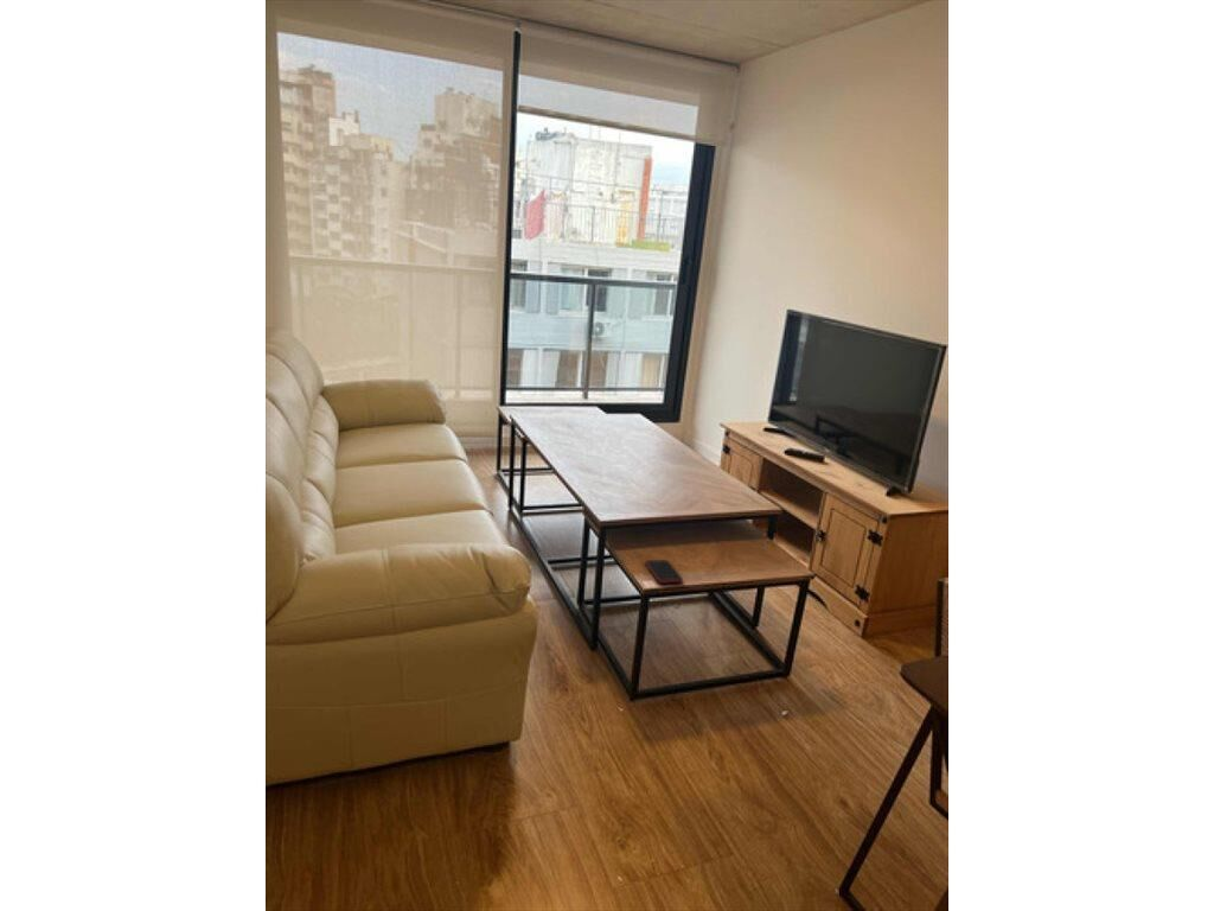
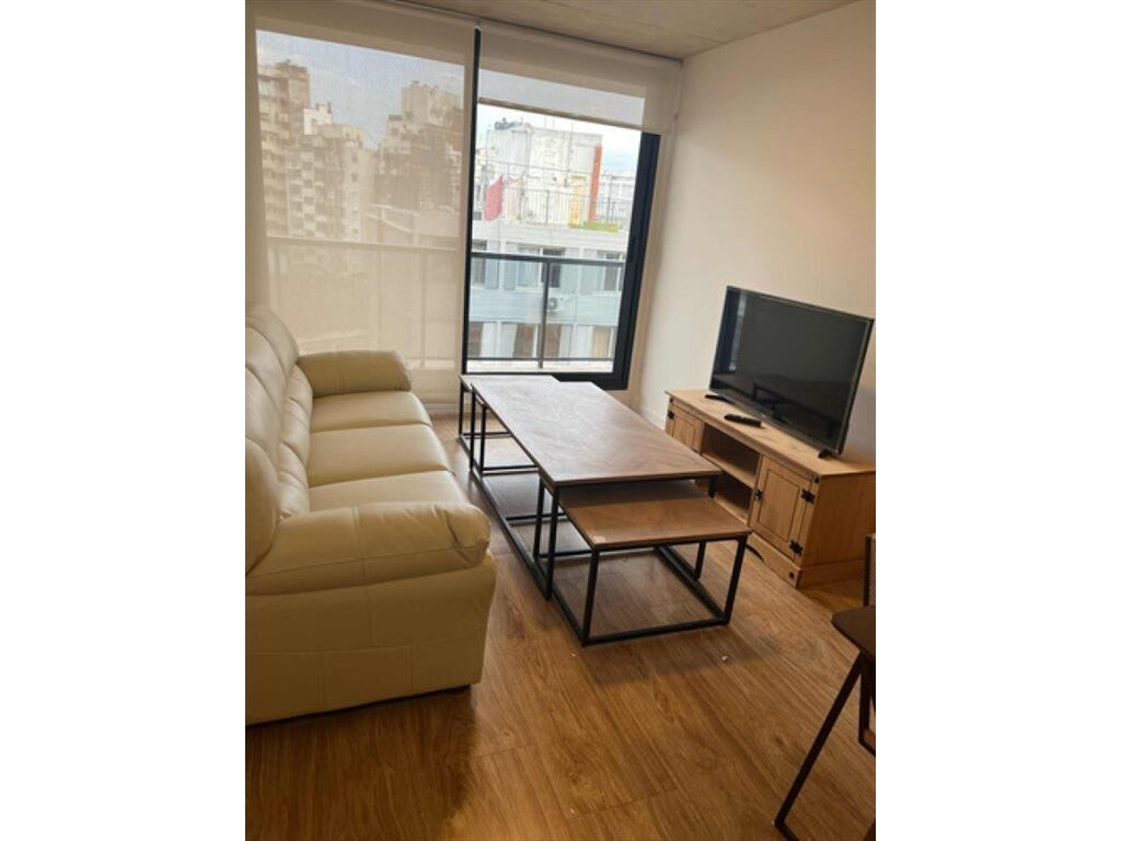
- cell phone (663, 571)
